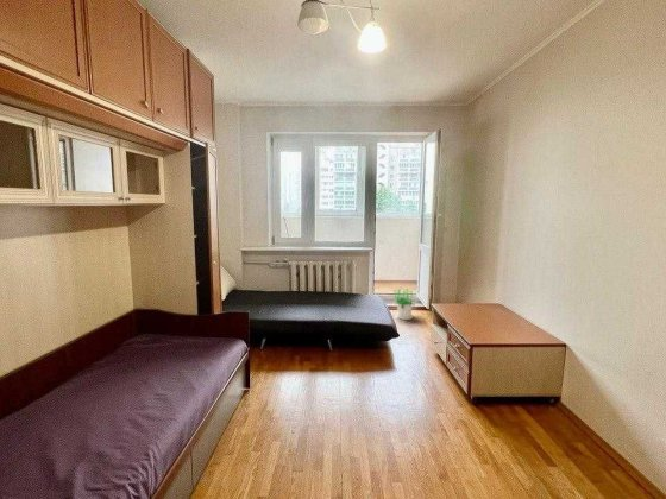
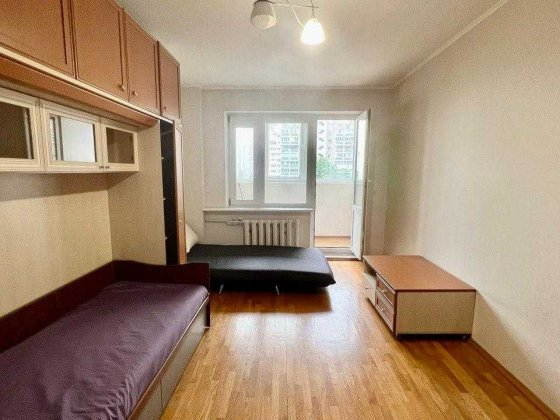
- potted plant (402, 302)
